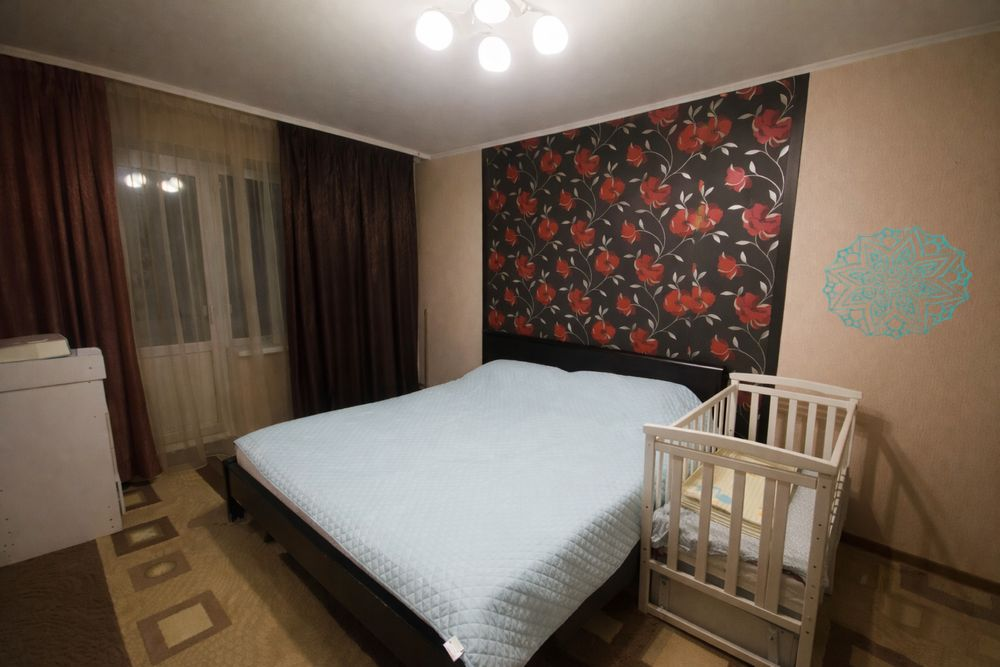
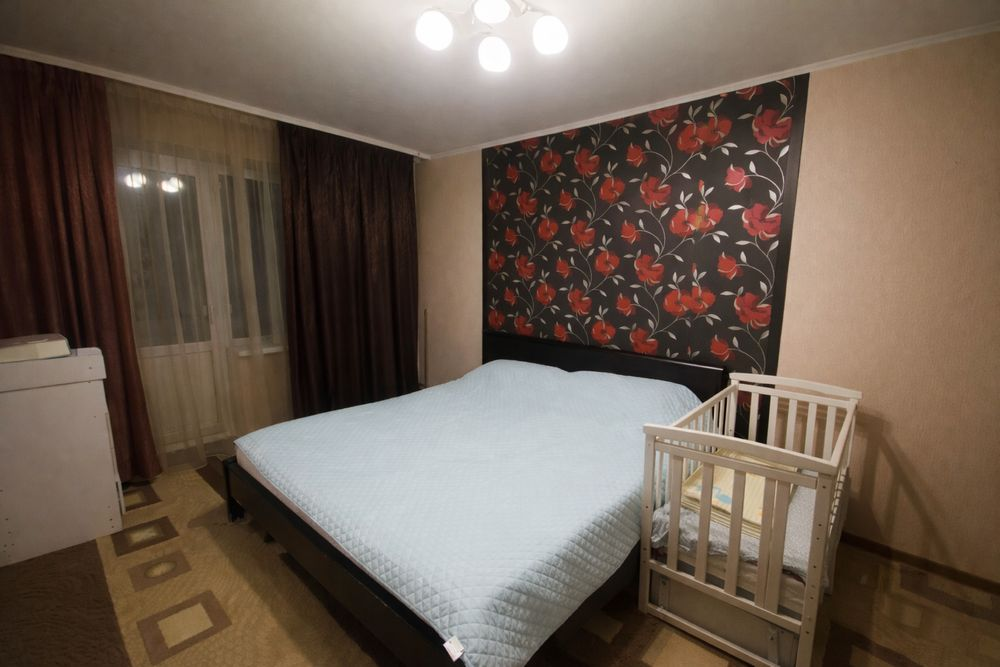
- wall decoration (890, 281)
